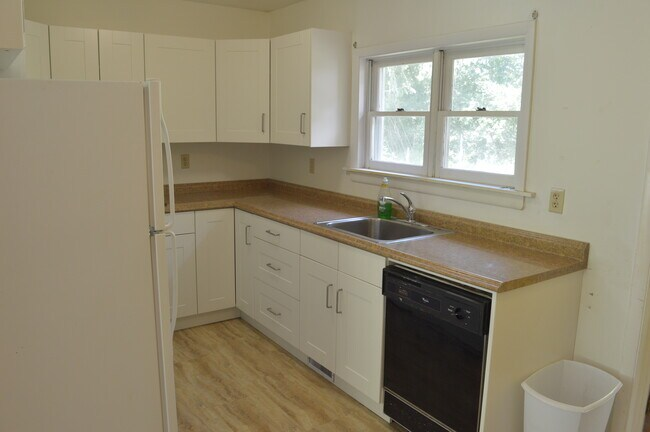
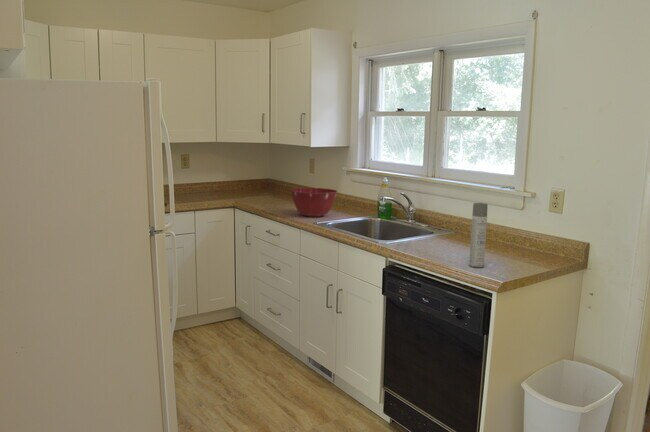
+ mixing bowl (313, 202)
+ spray bottle (478, 235)
